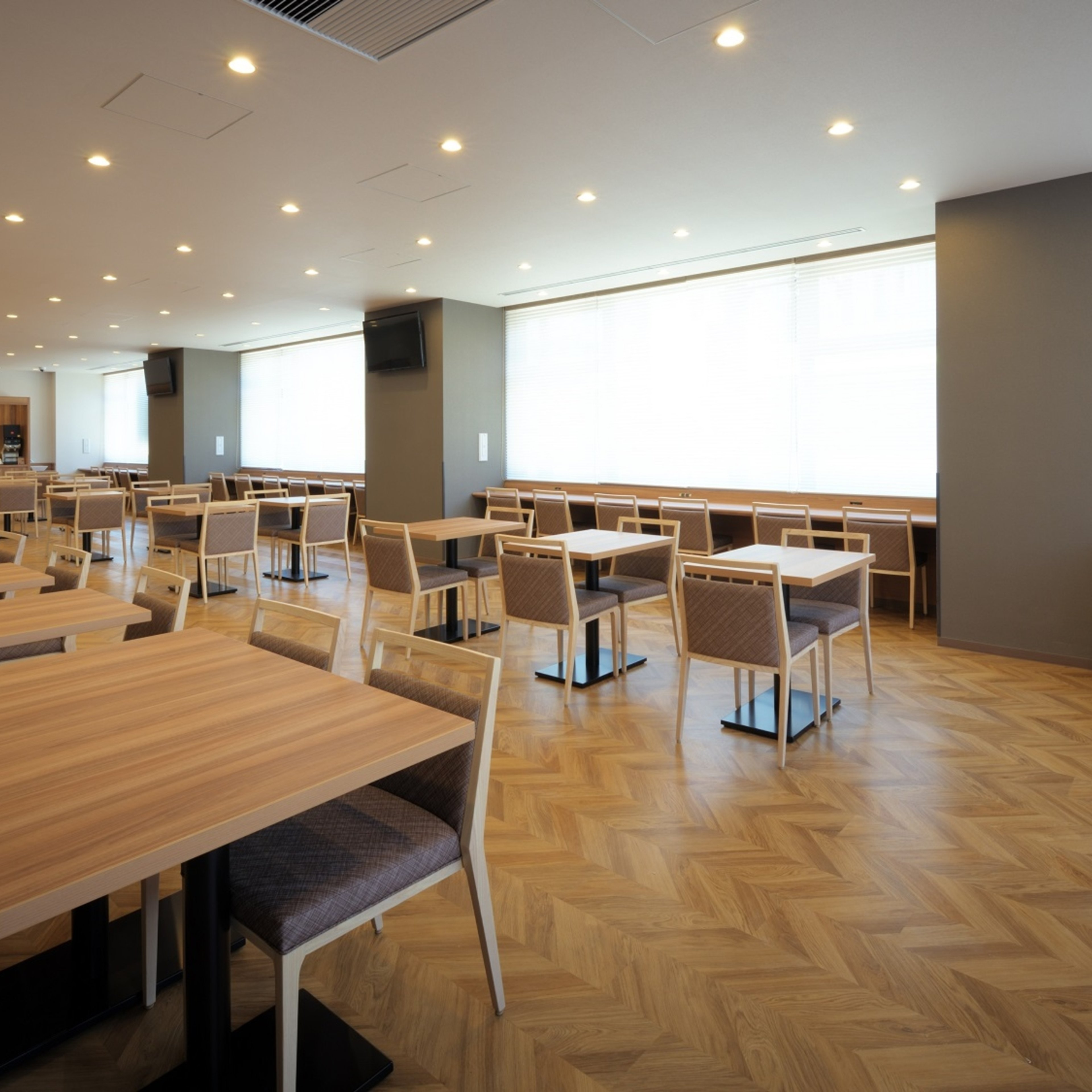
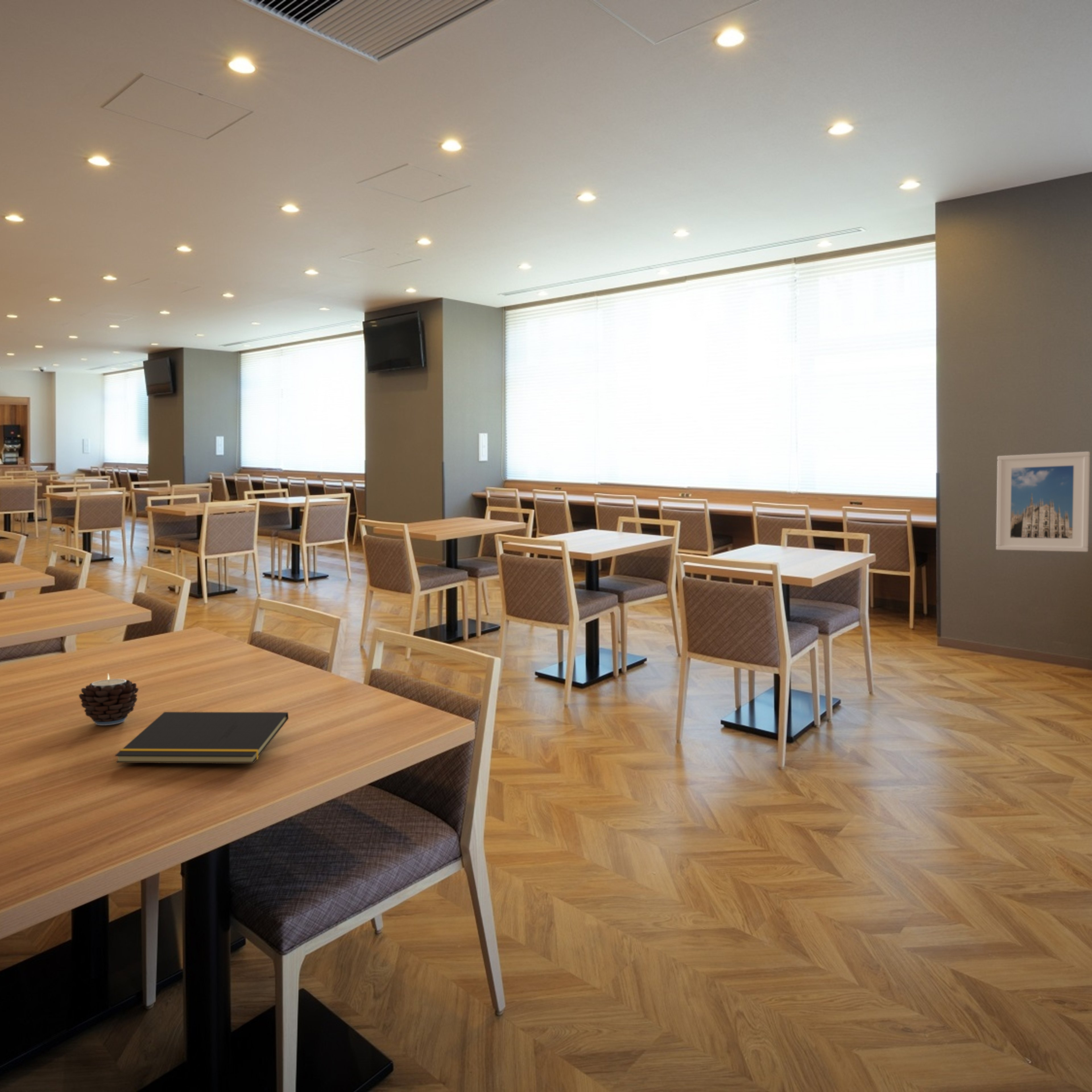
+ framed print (1041, 502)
+ notepad (206, 736)
+ candle (109, 698)
